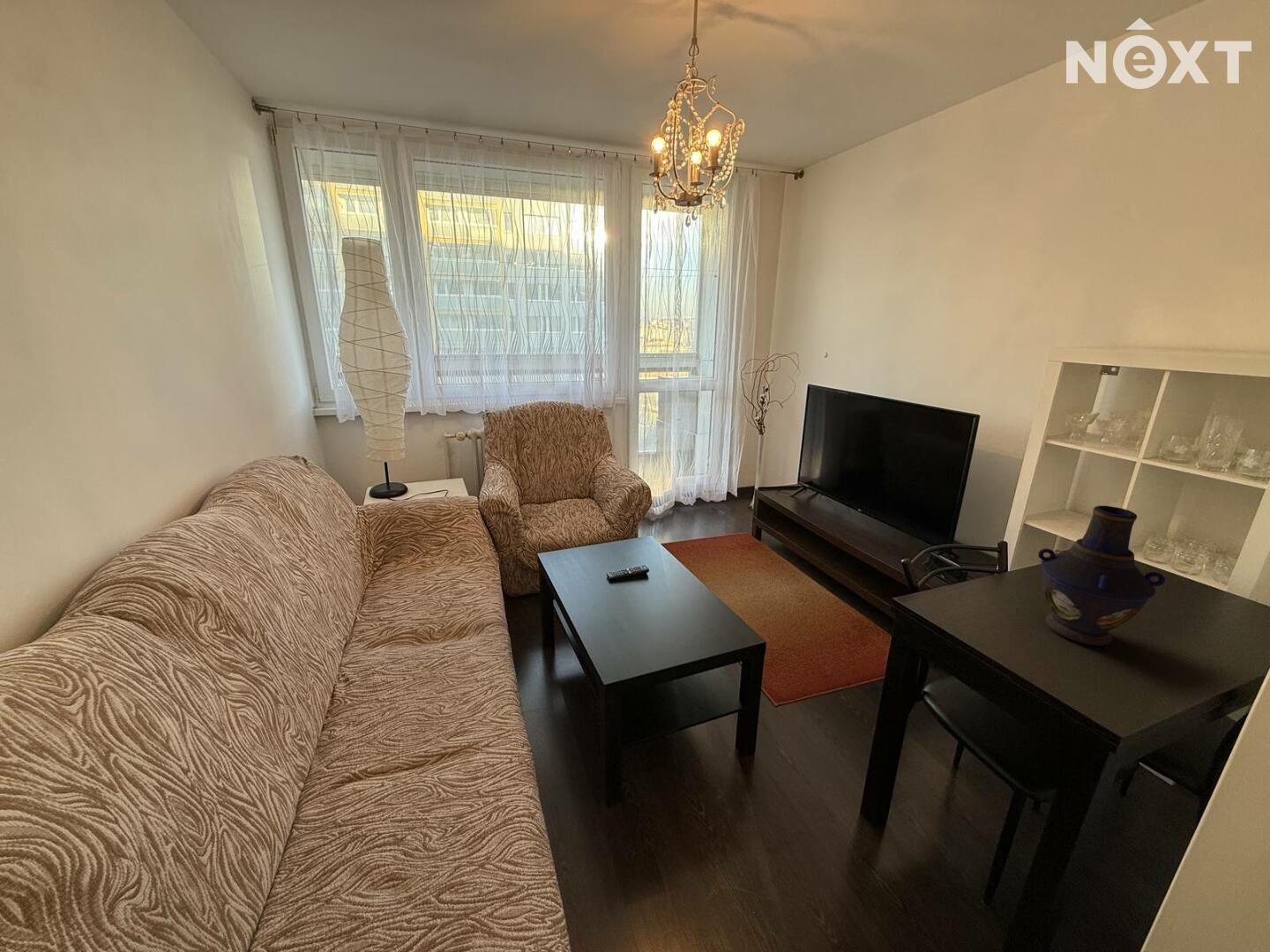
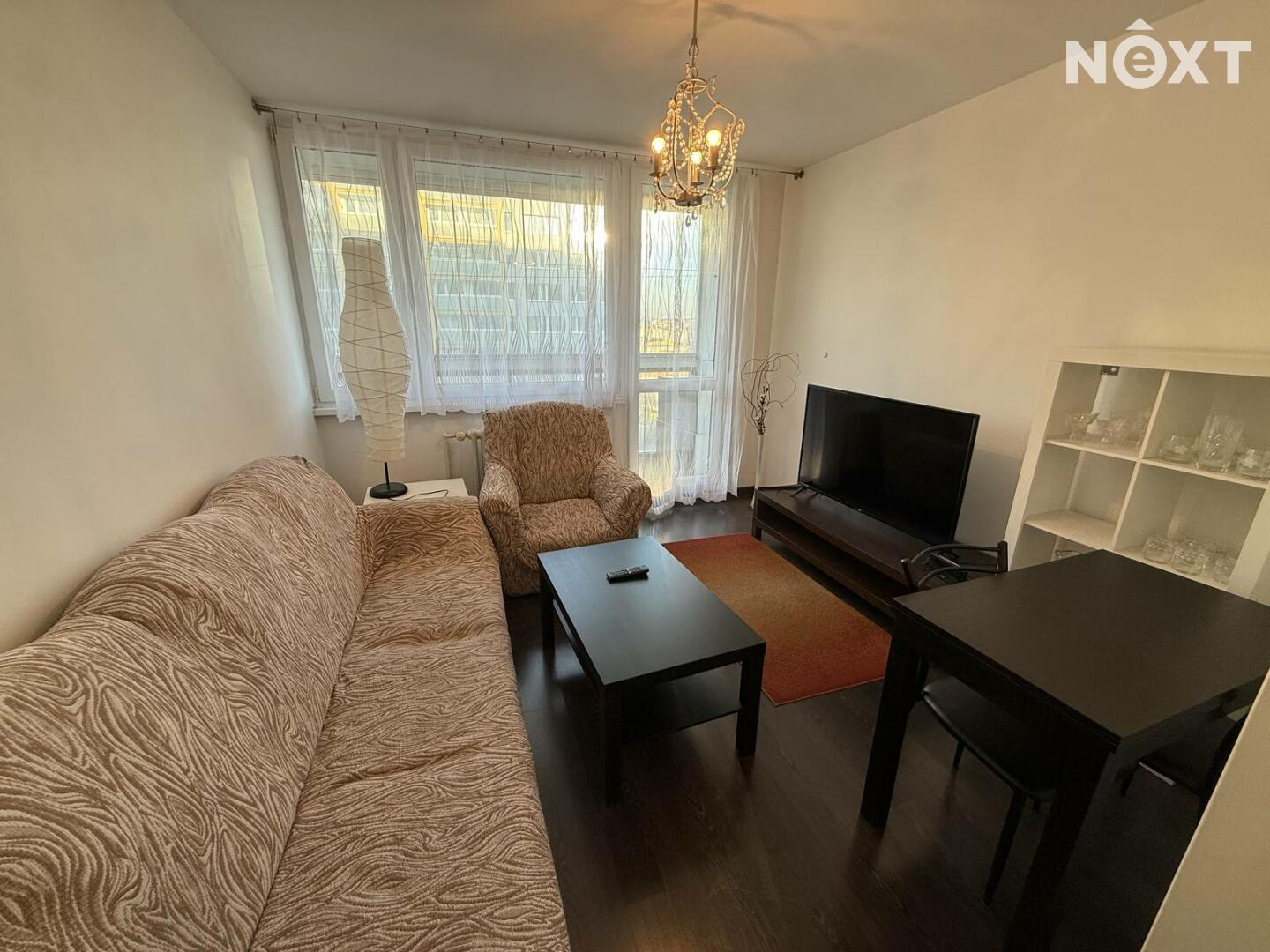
- vase (1095, 573)
